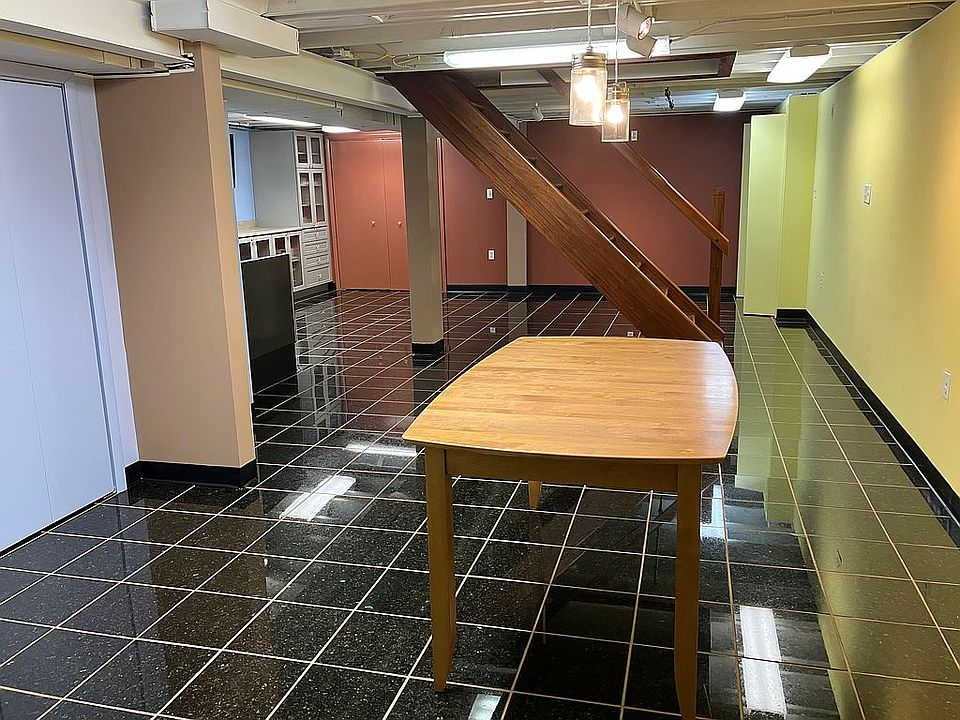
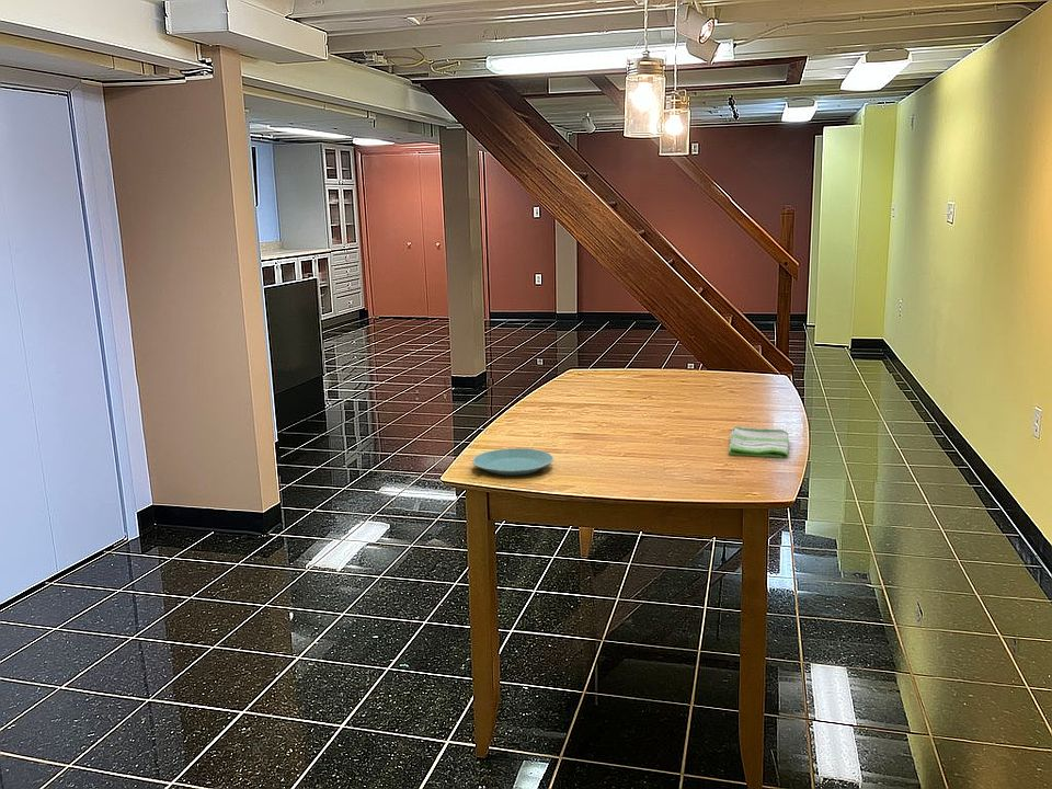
+ dish towel (758, 441)
+ plate (513, 462)
